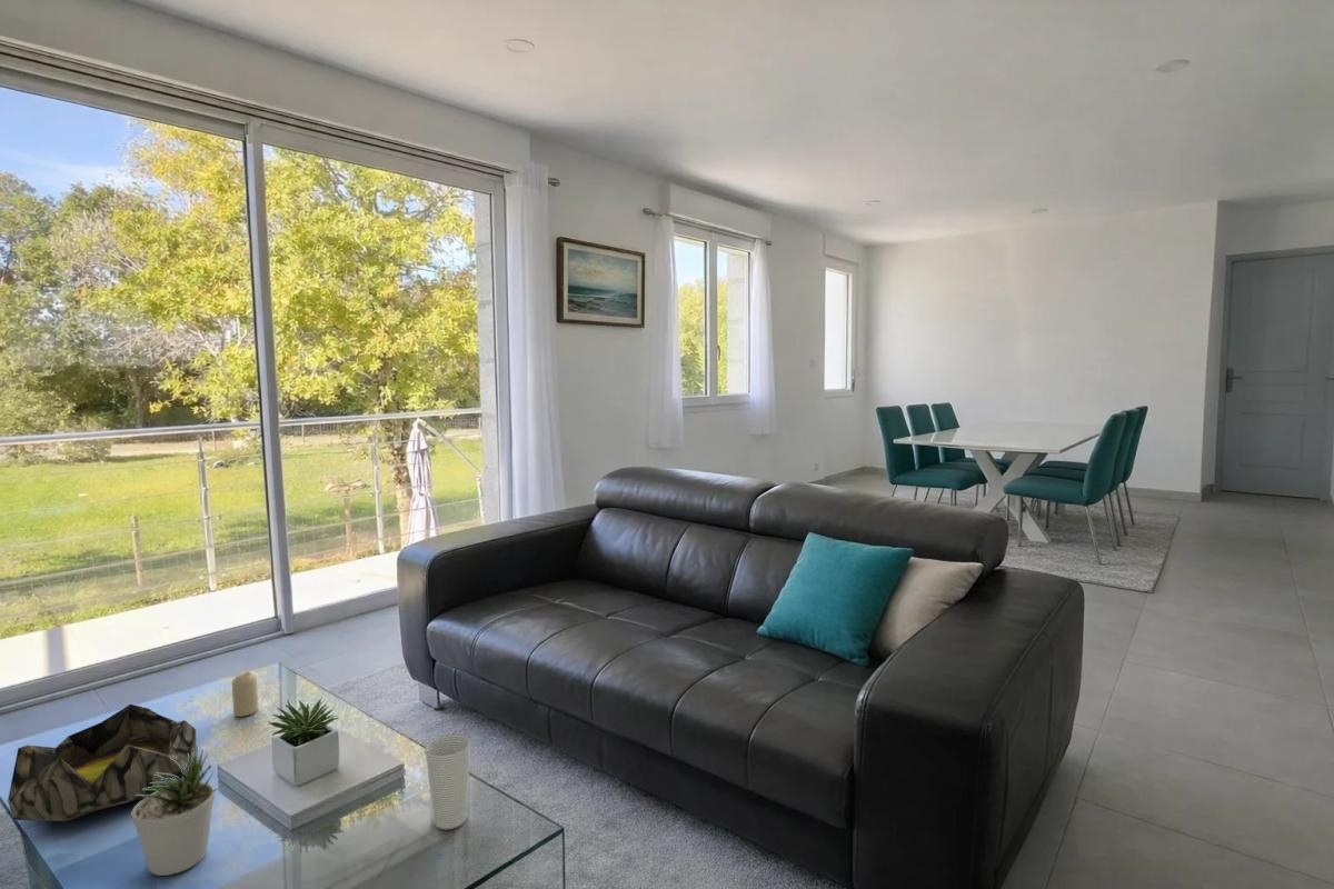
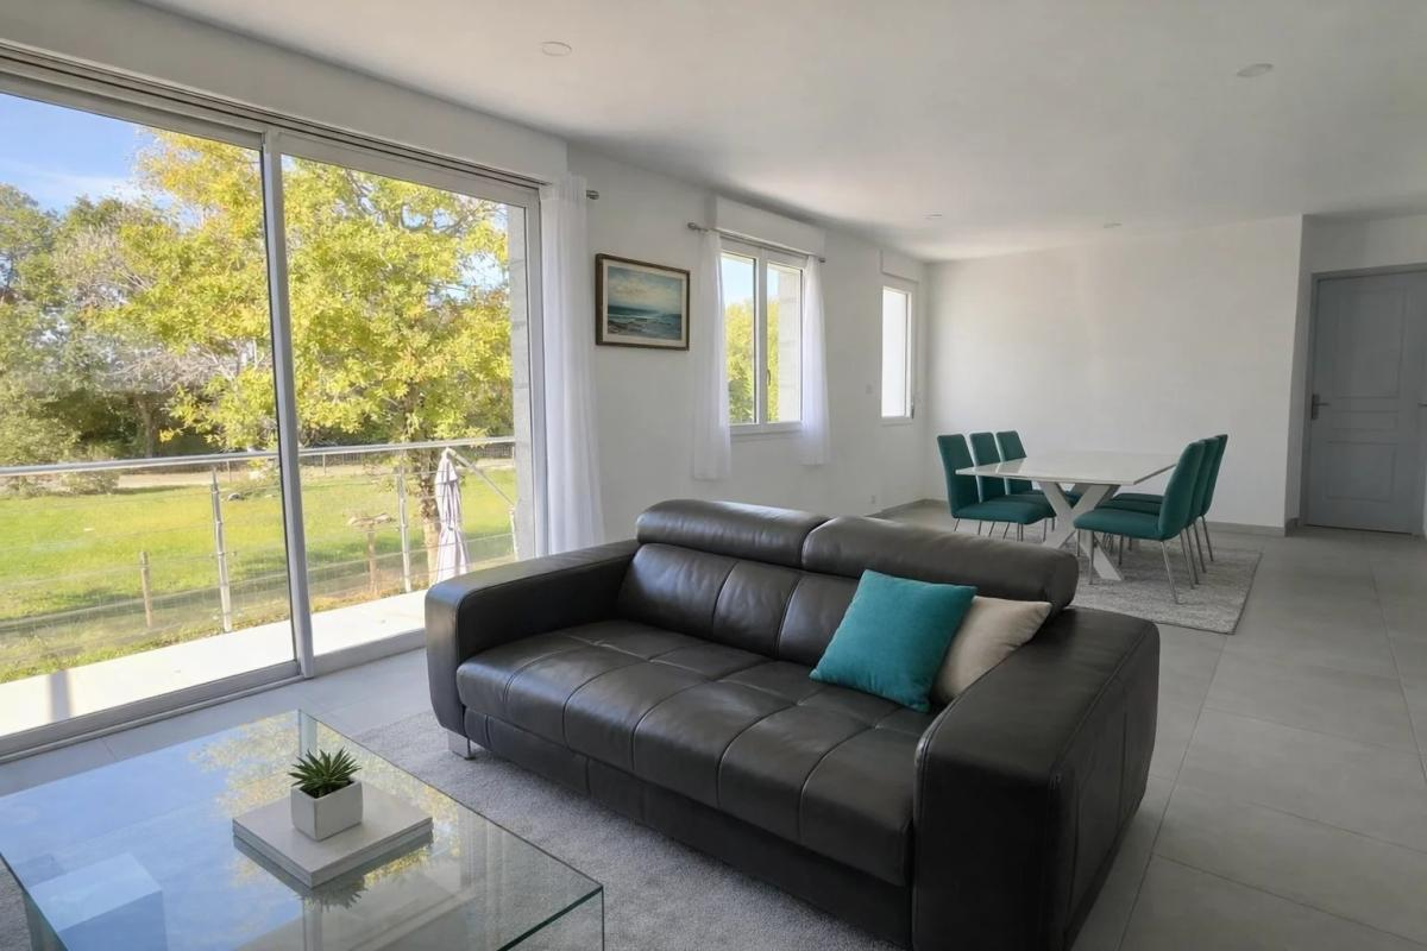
- potted plant (178, 809)
- decorative bowl (110, 753)
- cup (449, 782)
- candle (245, 692)
